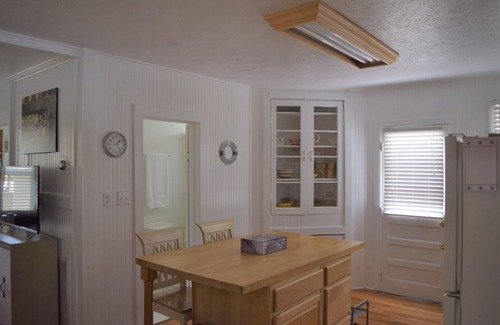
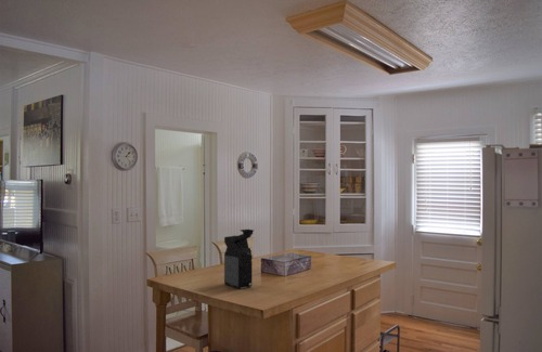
+ coffee maker (238, 257)
